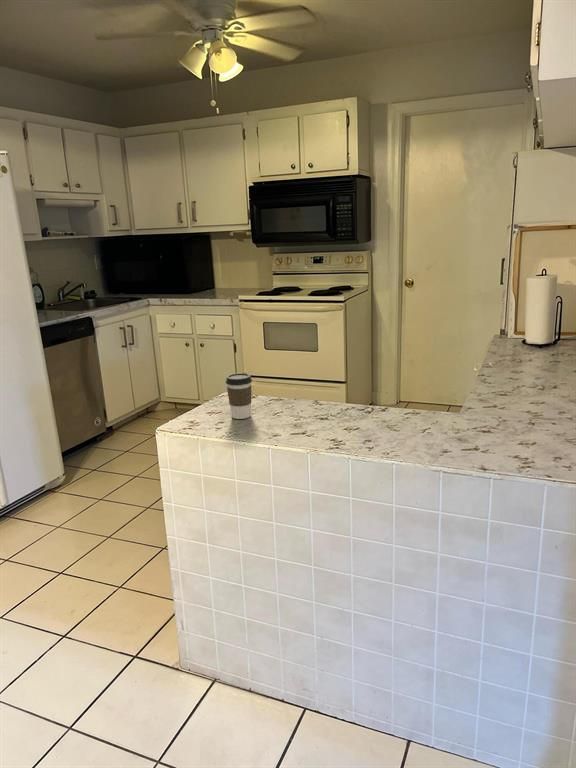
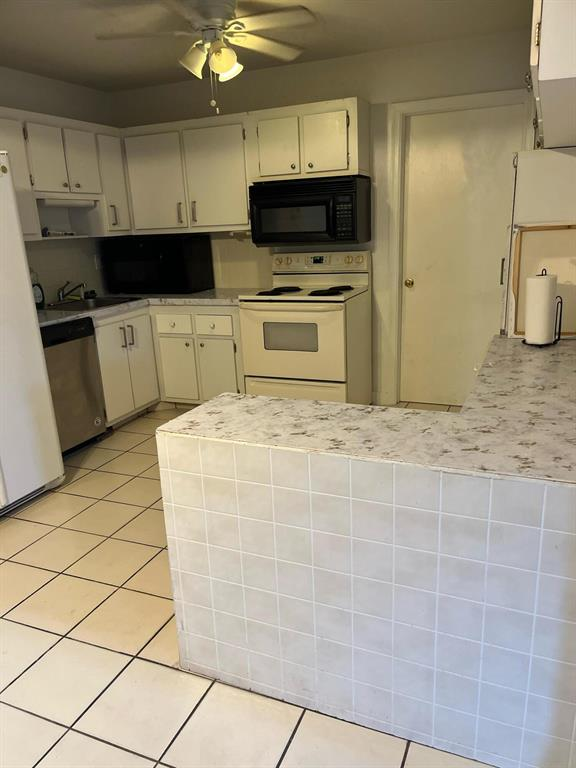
- coffee cup (240, 396)
